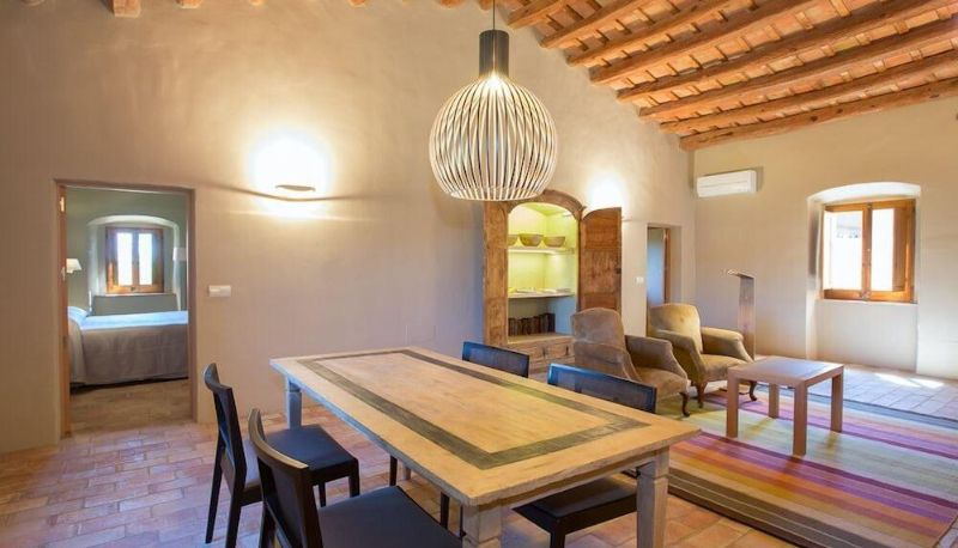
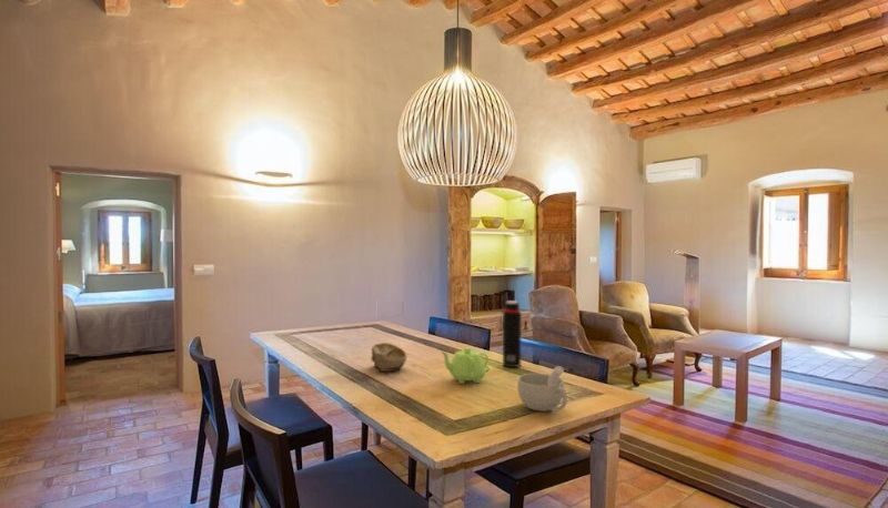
+ bowl (387, 356)
+ teapot (464, 364)
+ cup (544, 386)
+ water bottle (509, 333)
